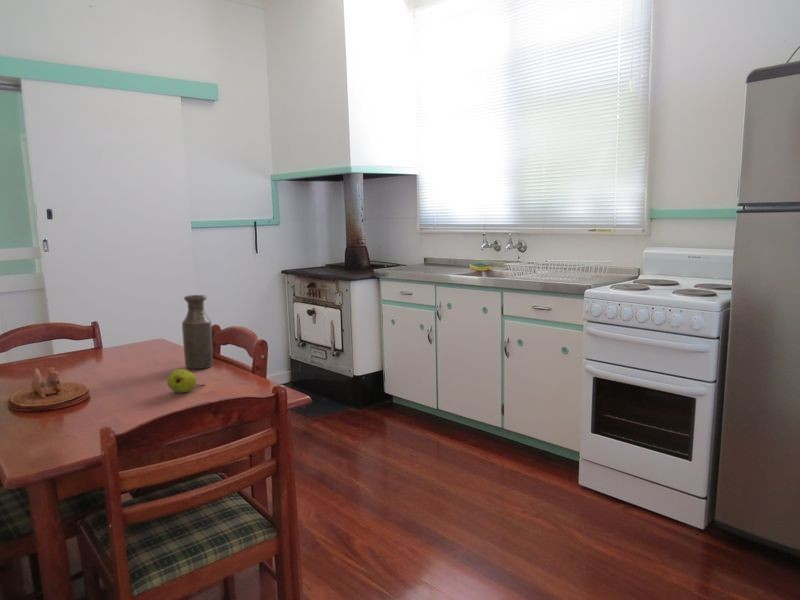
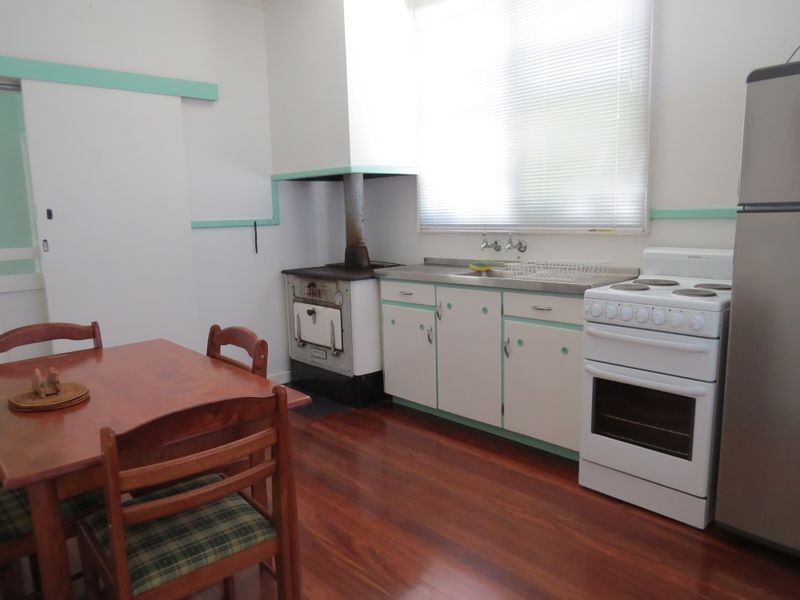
- fruit (185, 379)
- bottle (197, 331)
